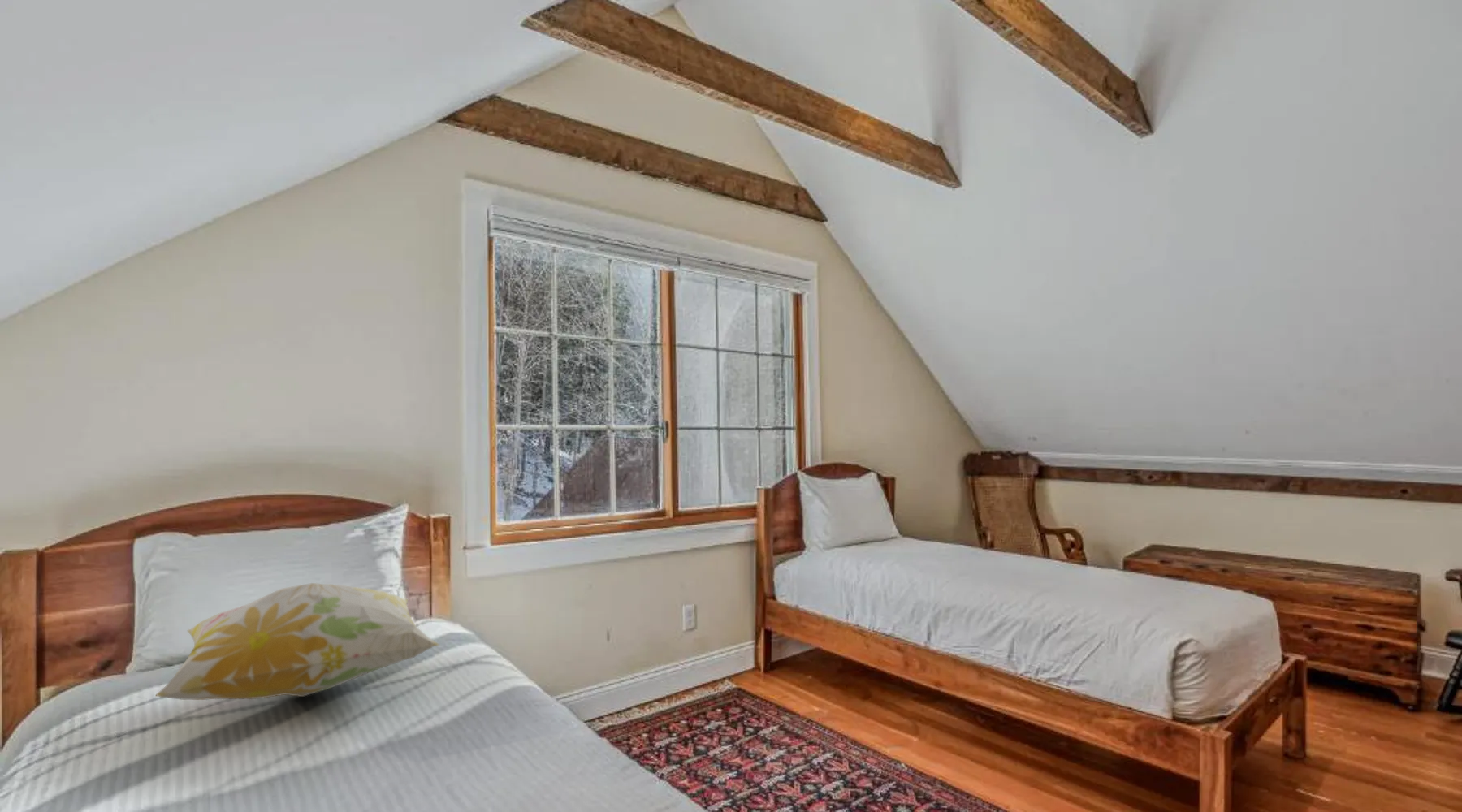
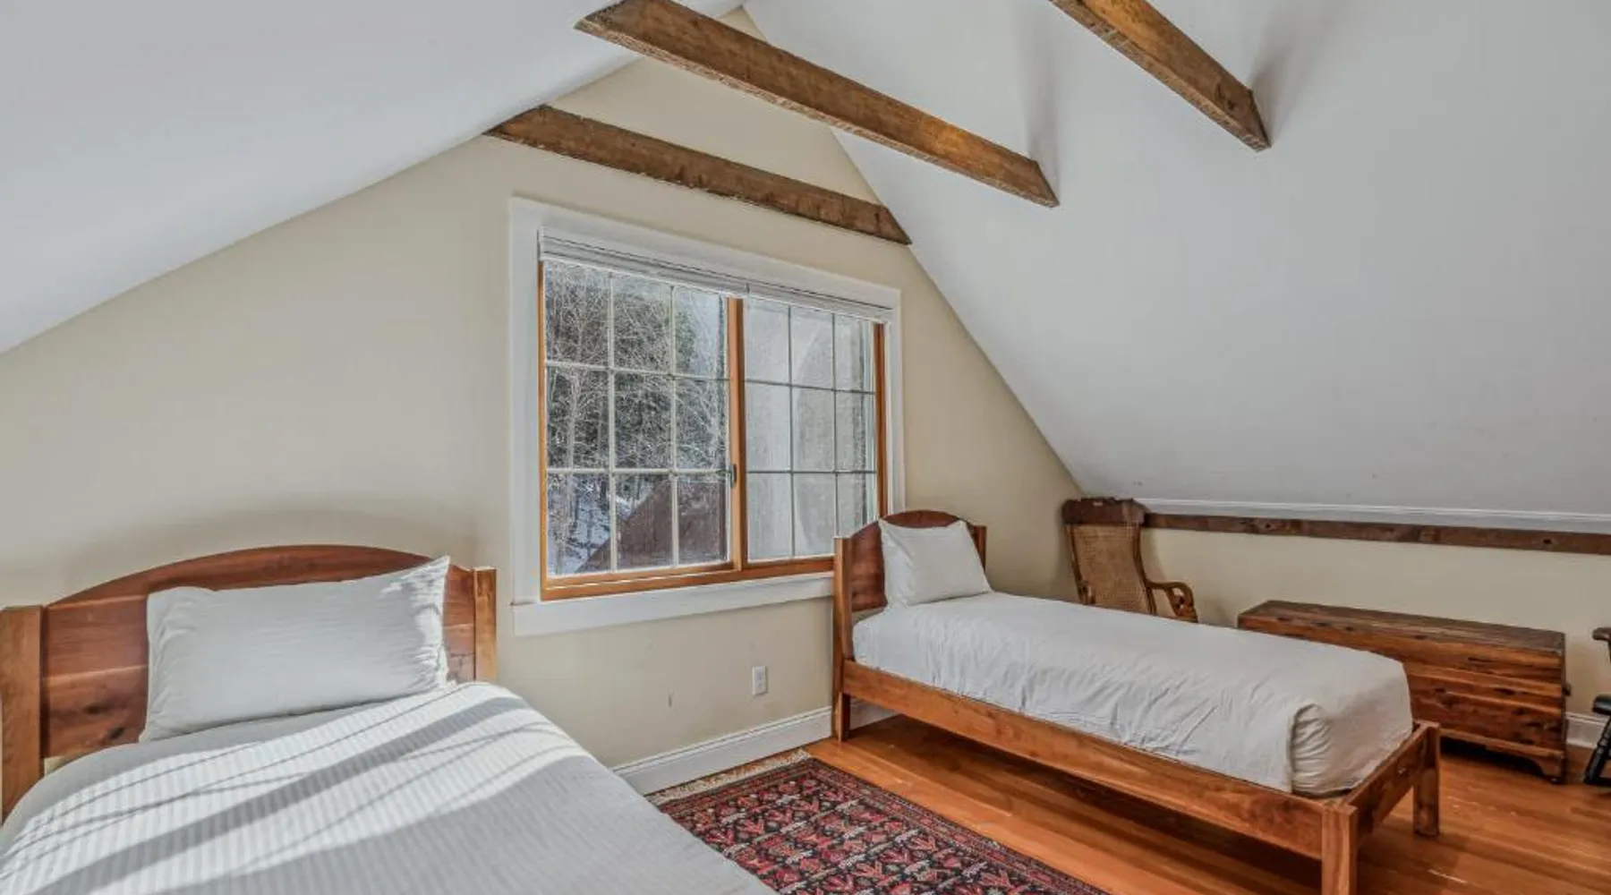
- decorative pillow (307, 637)
